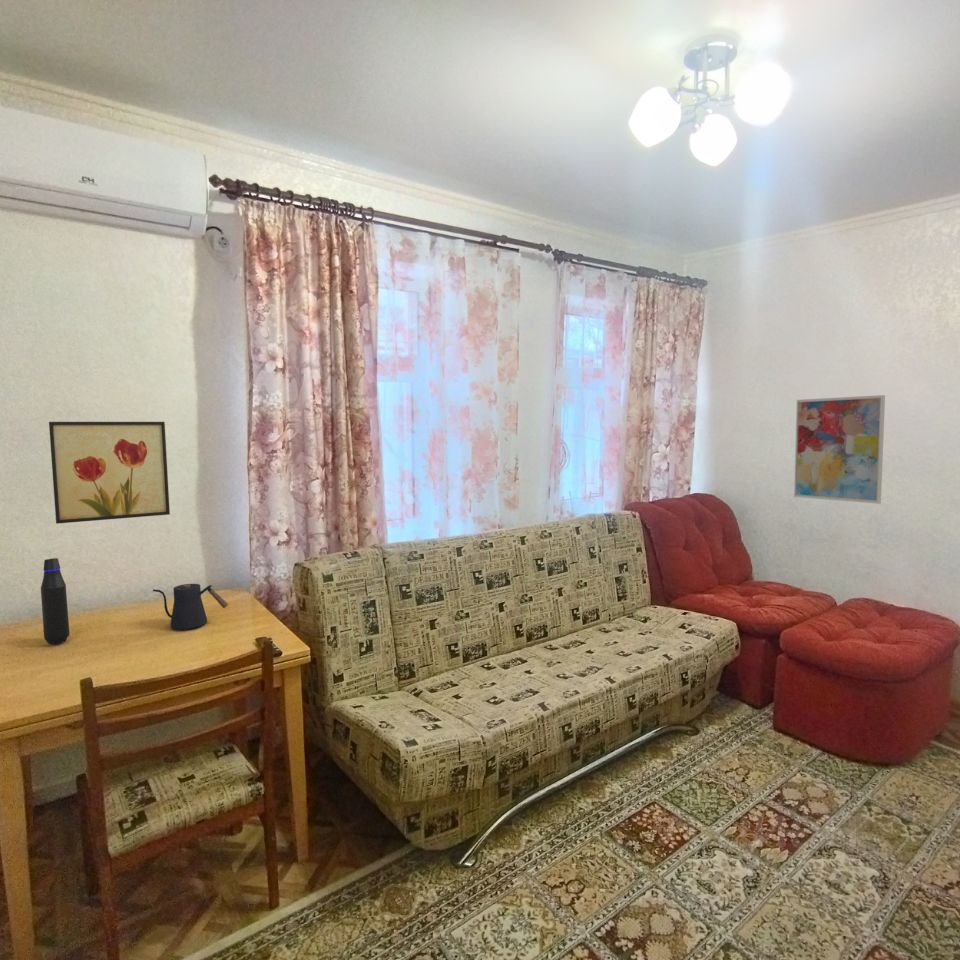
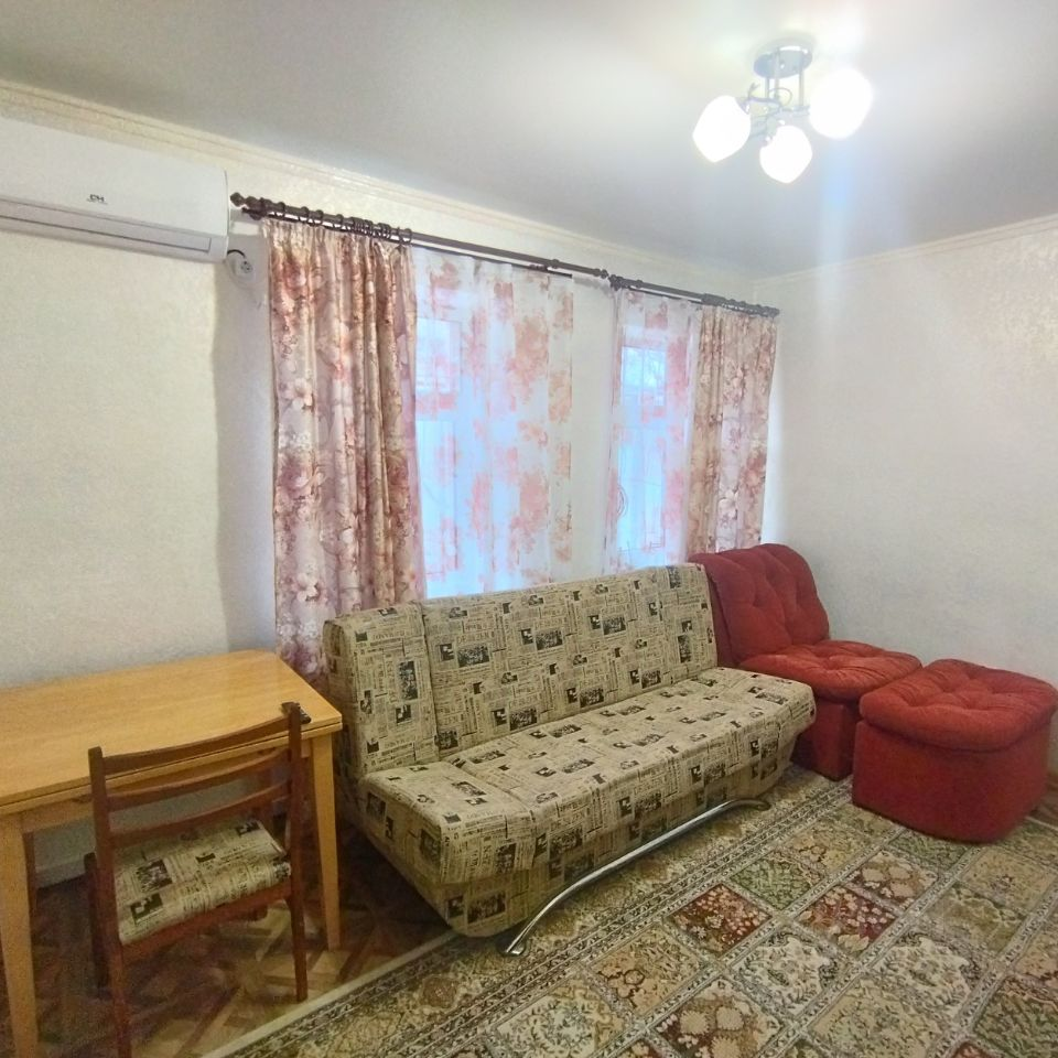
- kettle (190, 605)
- wall art (836, 449)
- wall art (112, 470)
- water bottle (54, 601)
